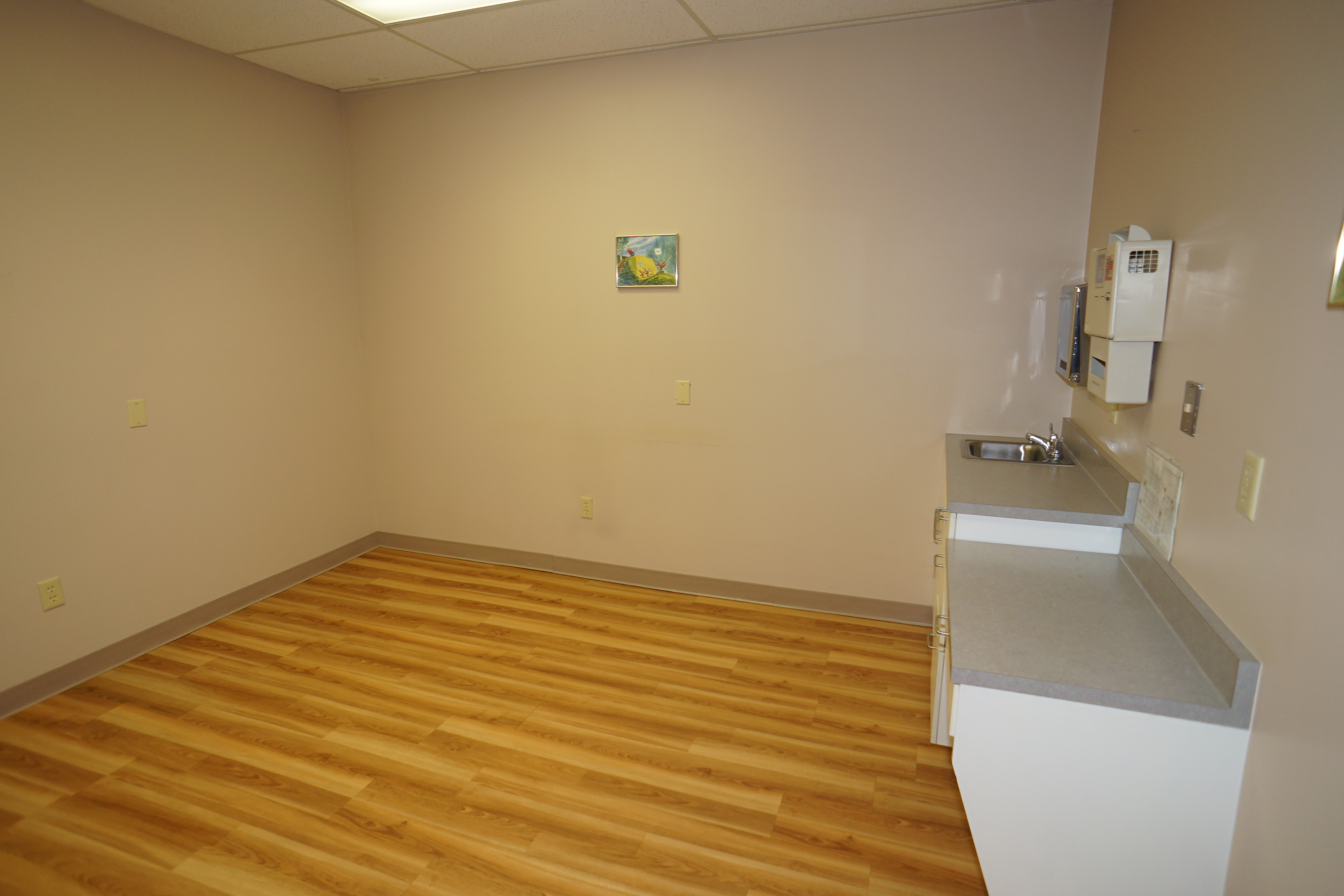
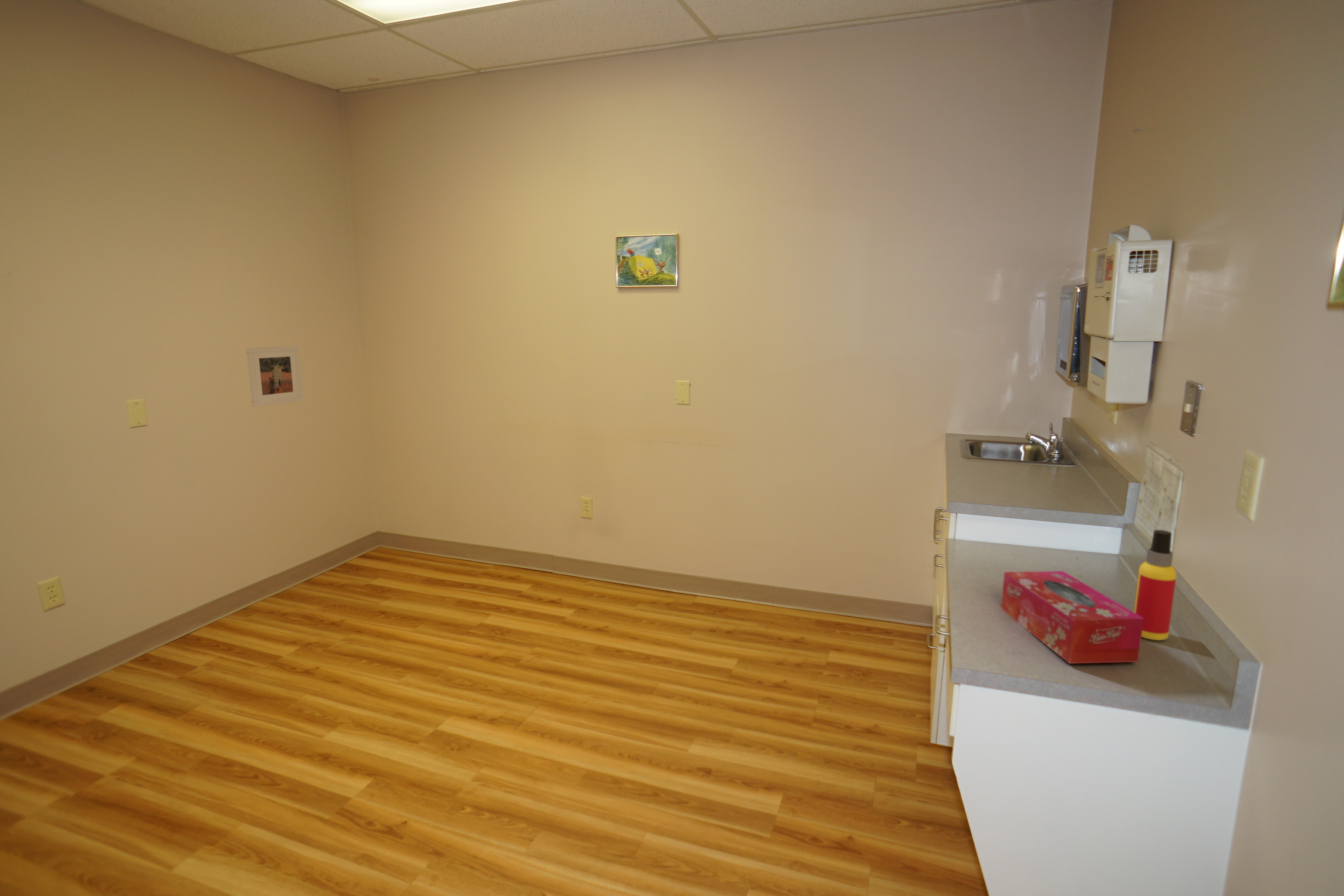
+ spray bottle (1156, 584)
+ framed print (276, 375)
+ tissue box (1066, 613)
